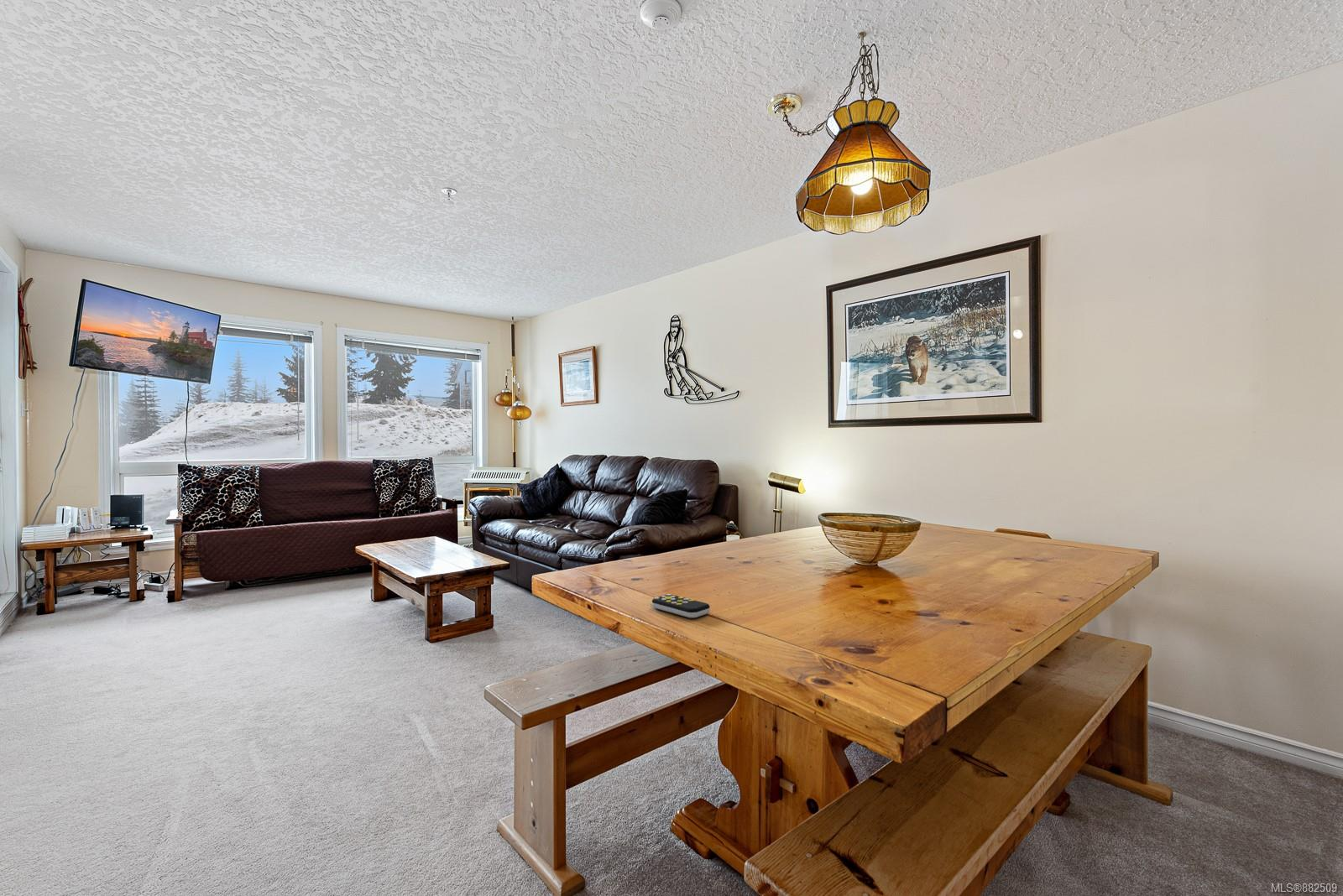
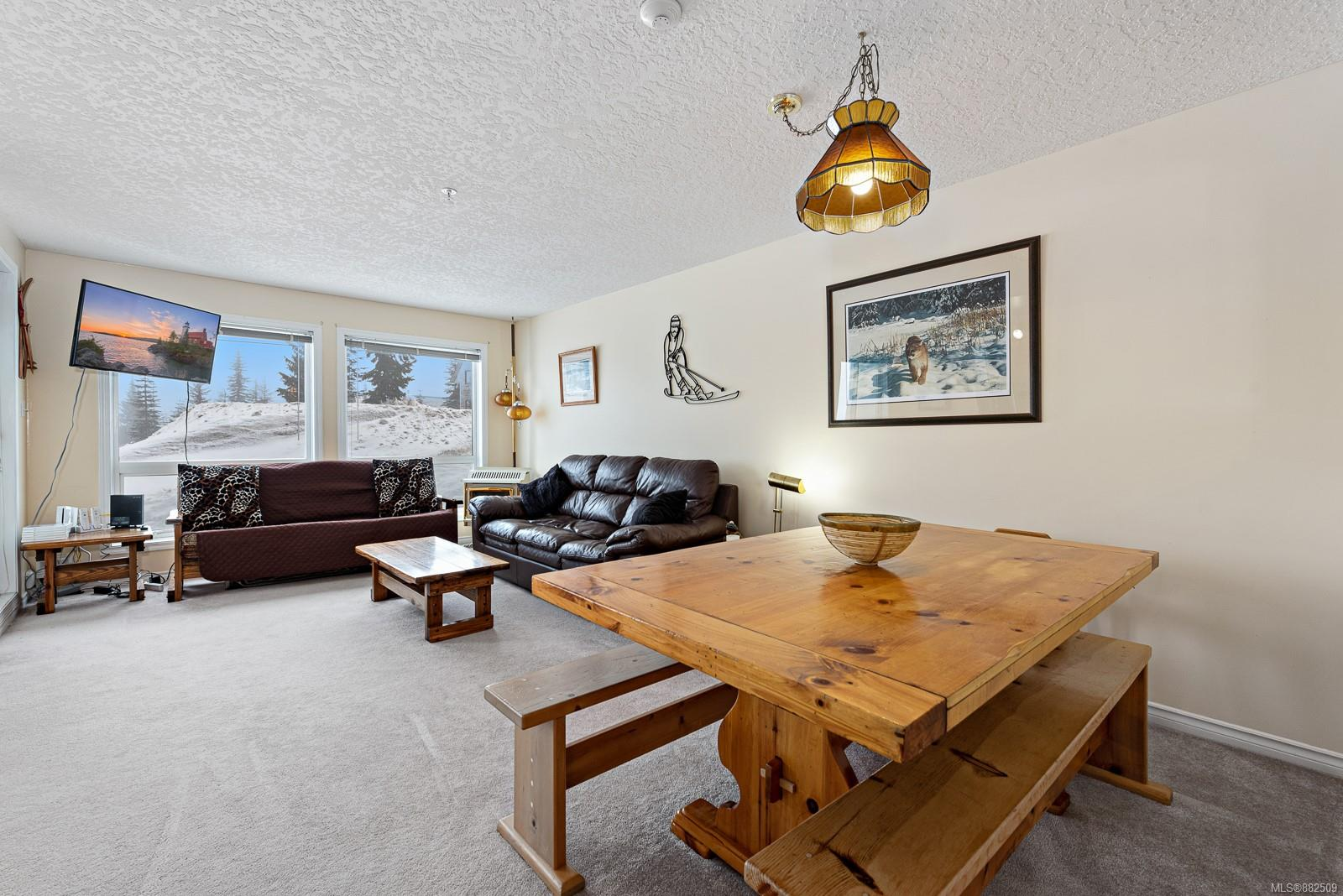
- remote control (680, 605)
